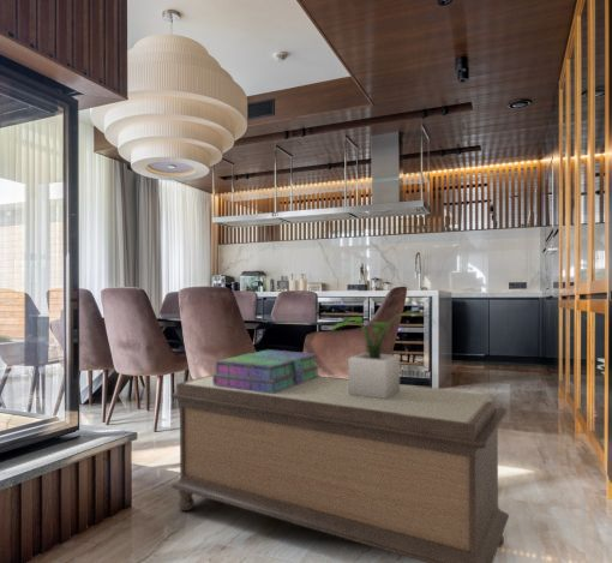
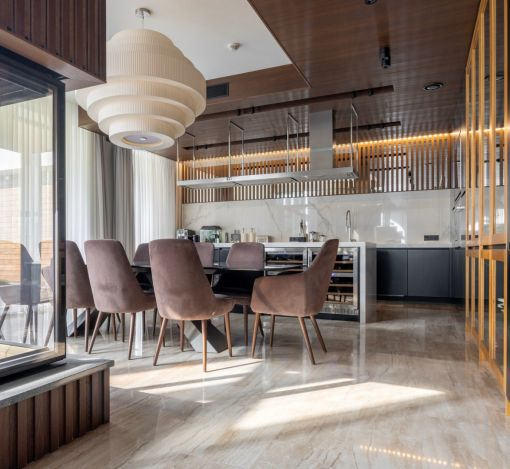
- bench (328, 456)
- stack of books (268, 367)
- potted plant (378, 352)
